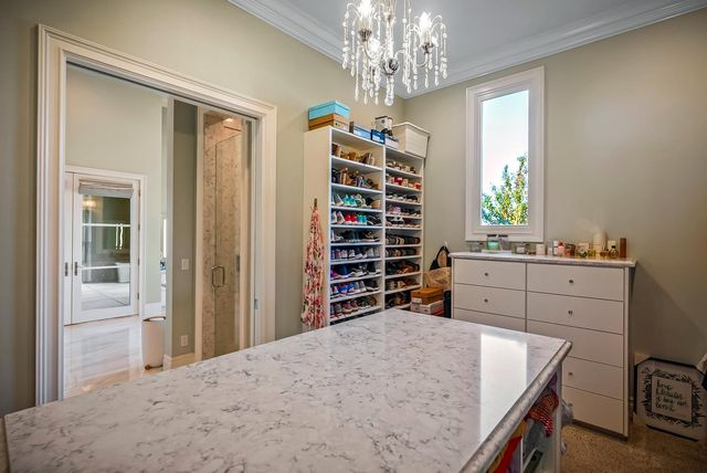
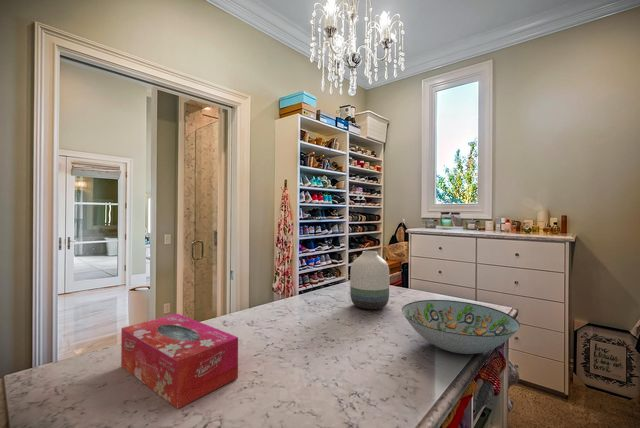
+ vase (369, 278)
+ tissue box (177, 352)
+ decorative bowl (456, 331)
